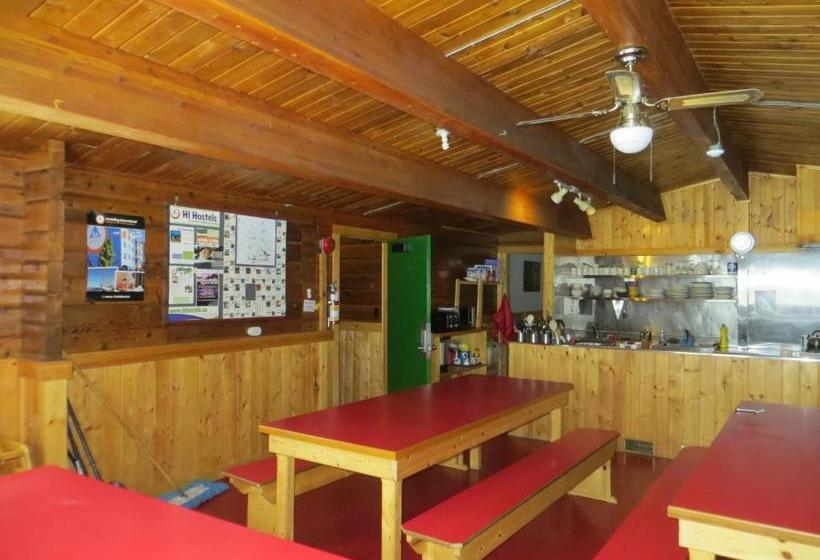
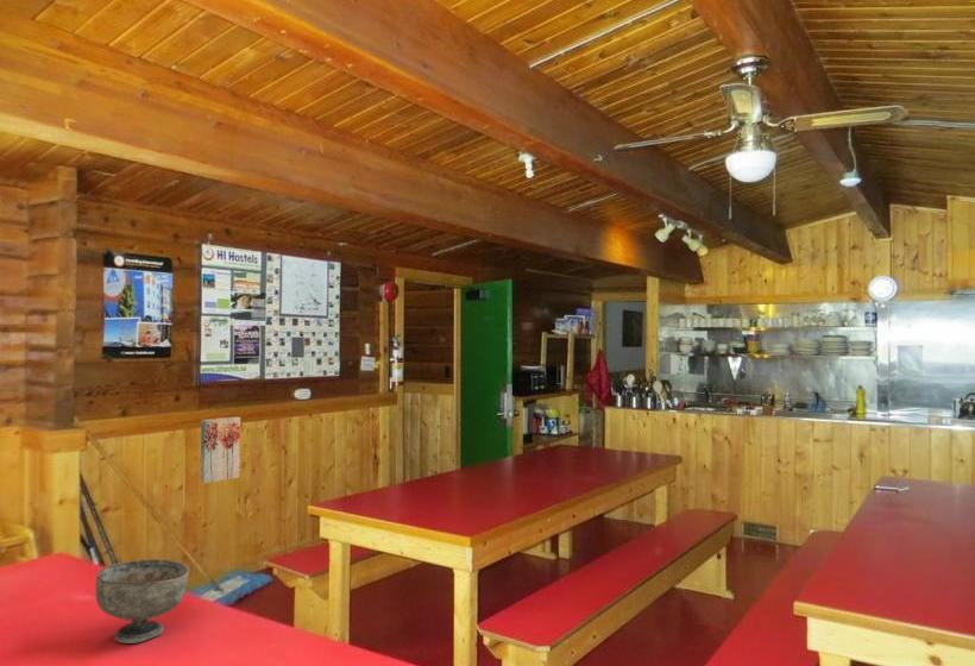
+ wall art (220, 448)
+ bowl (141, 601)
